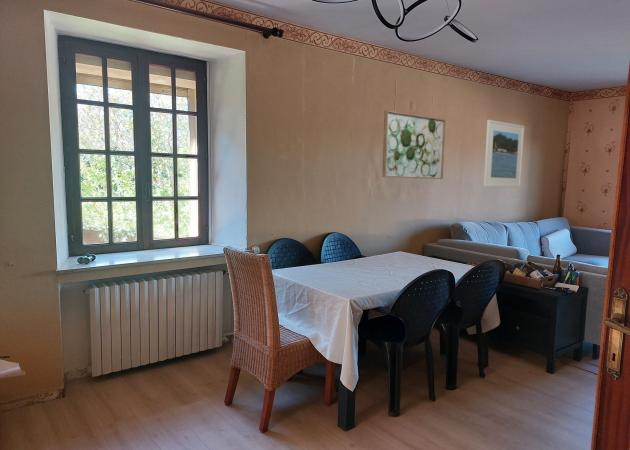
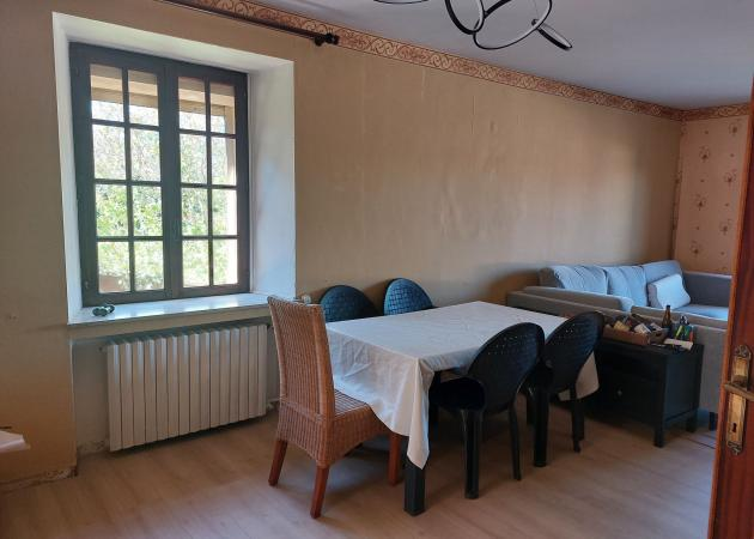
- wall art (416, 146)
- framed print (504, 155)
